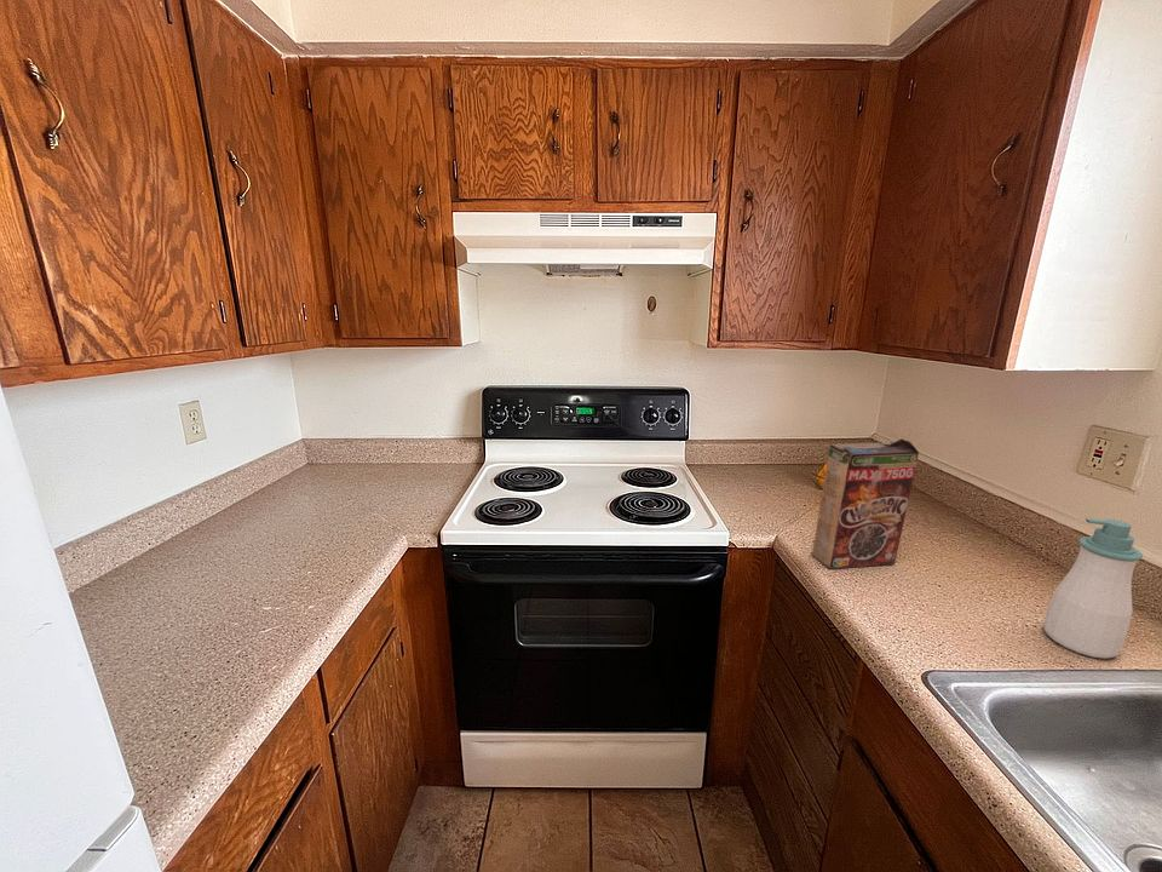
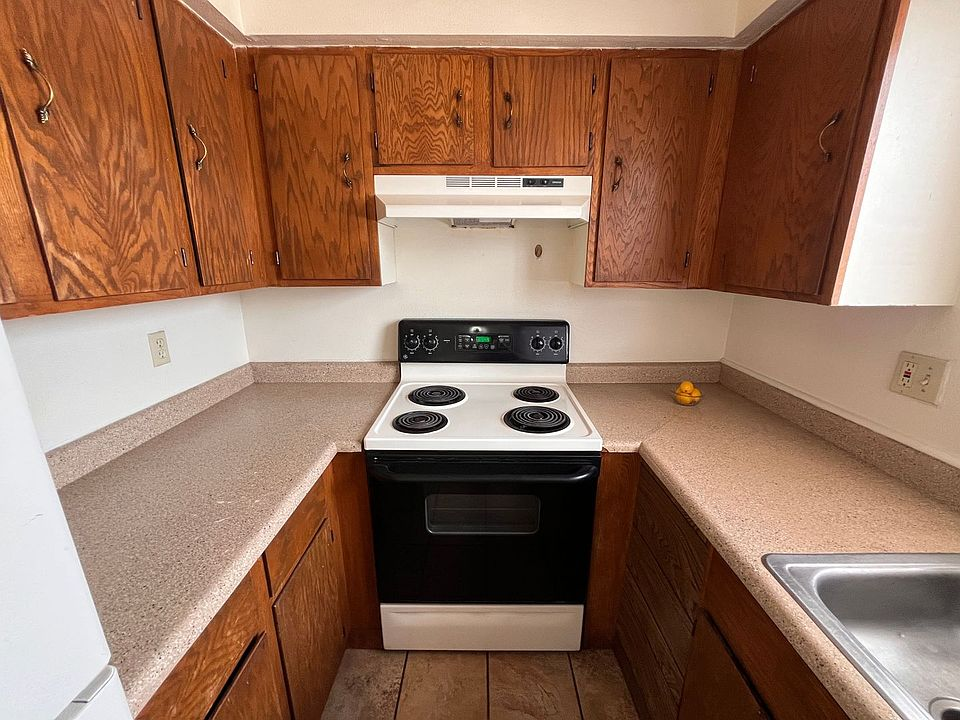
- soap bottle (1097, 584)
- cereal box (862, 500)
